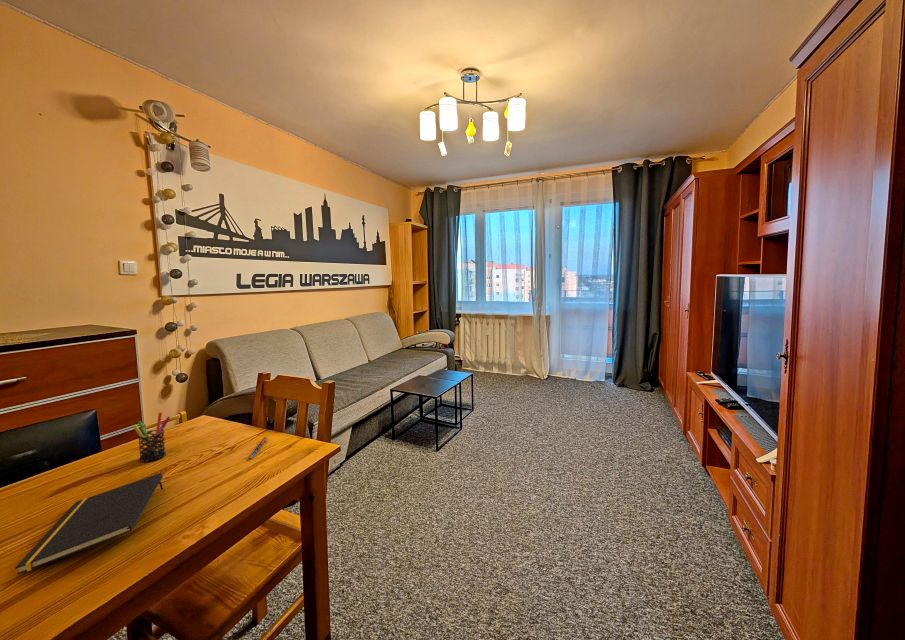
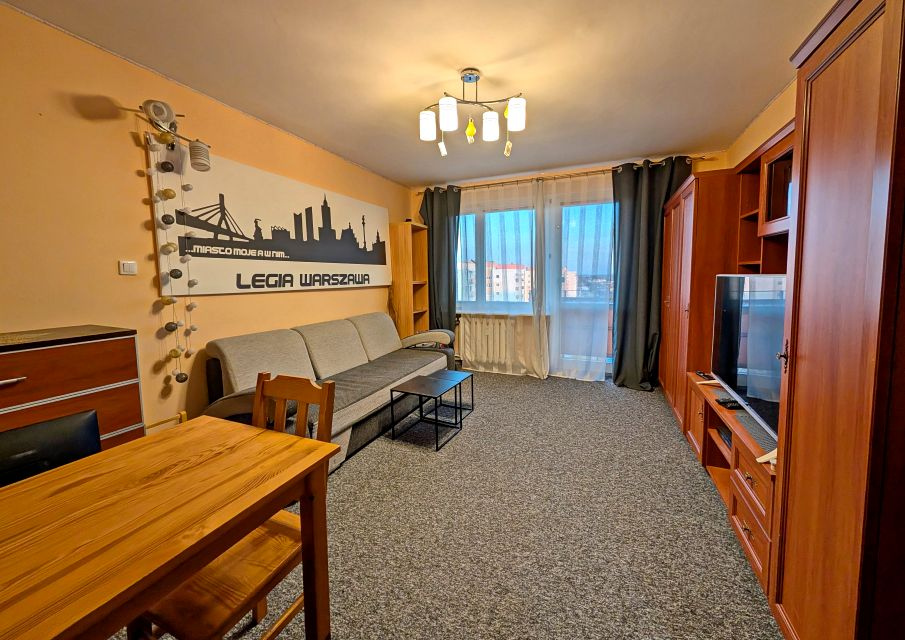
- pen holder (150, 436)
- pen (258, 446)
- notepad (101, 515)
